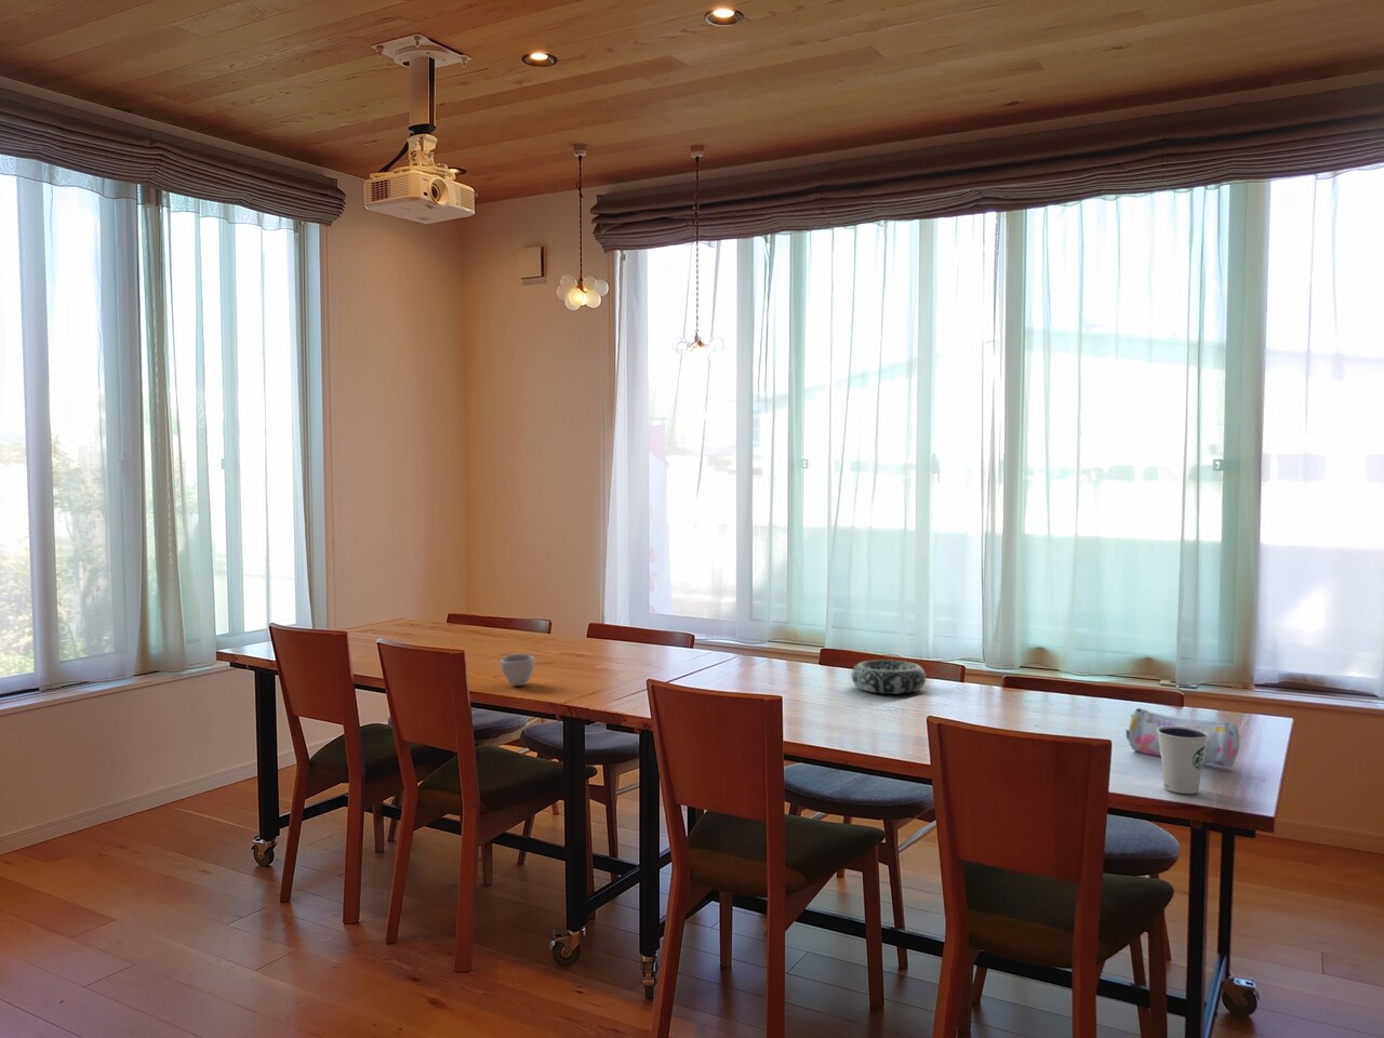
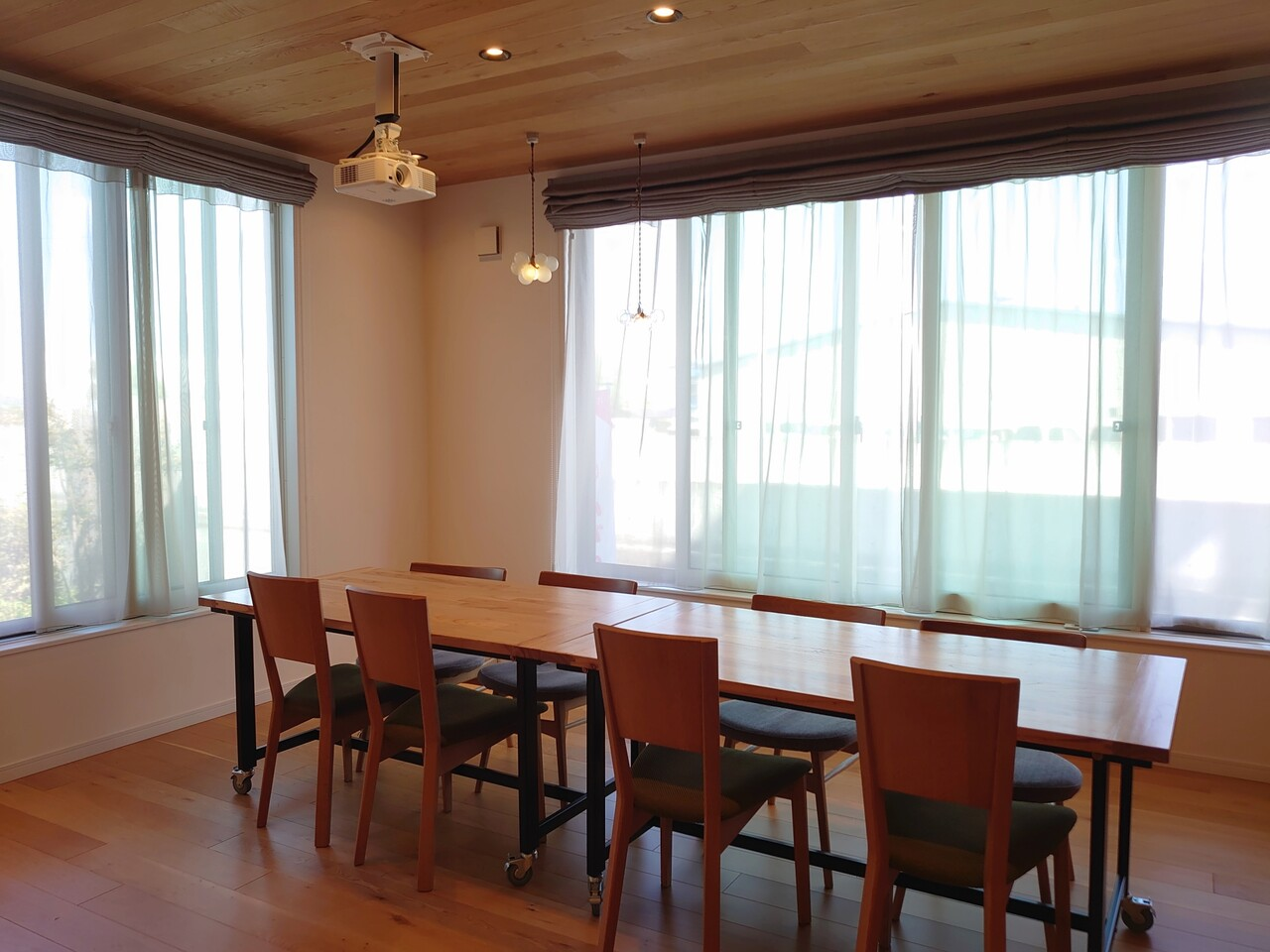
- pencil case (1183, 726)
- cup (517, 669)
- dixie cup (1181, 760)
- decorative bowl (888, 677)
